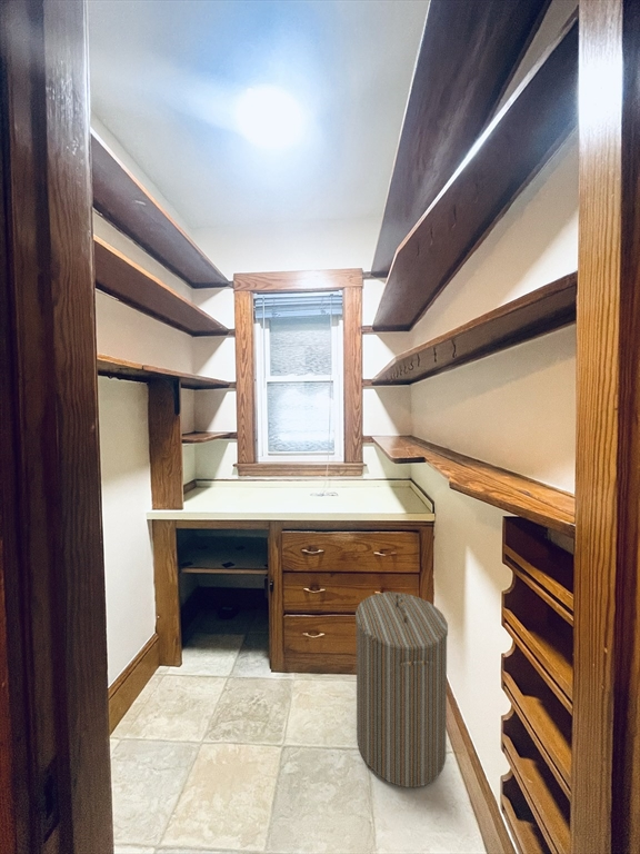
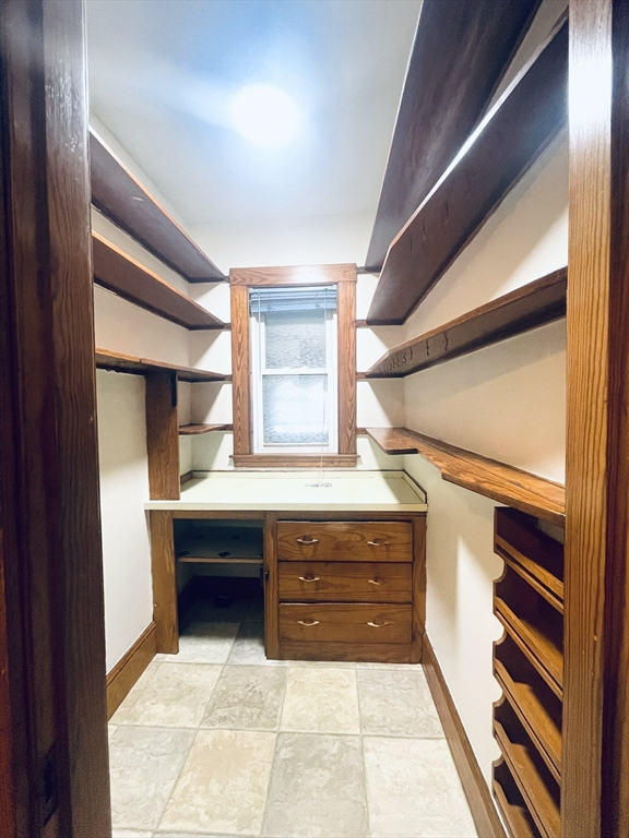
- laundry hamper (400, 668)
